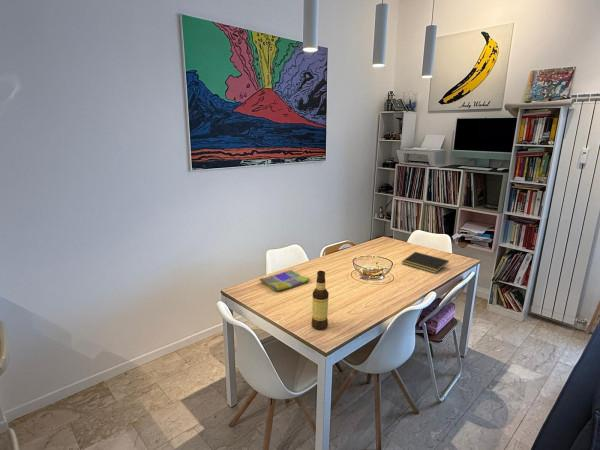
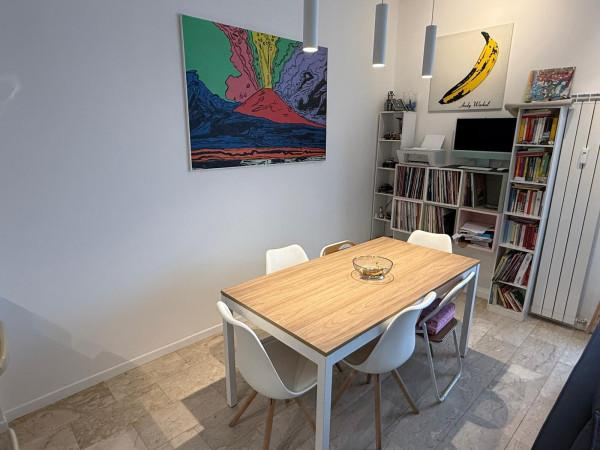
- notepad (424, 261)
- bottle (320, 299)
- dish towel (284, 279)
